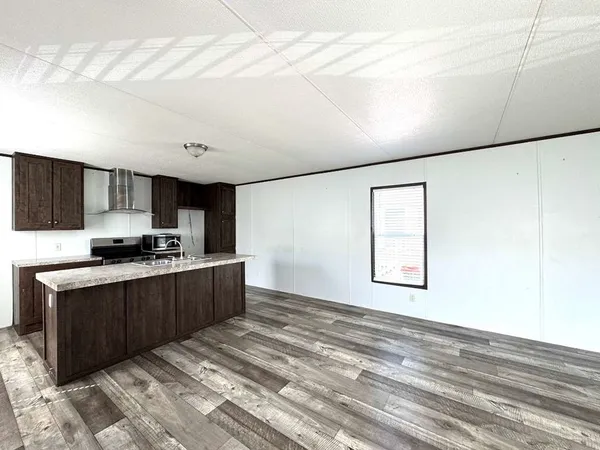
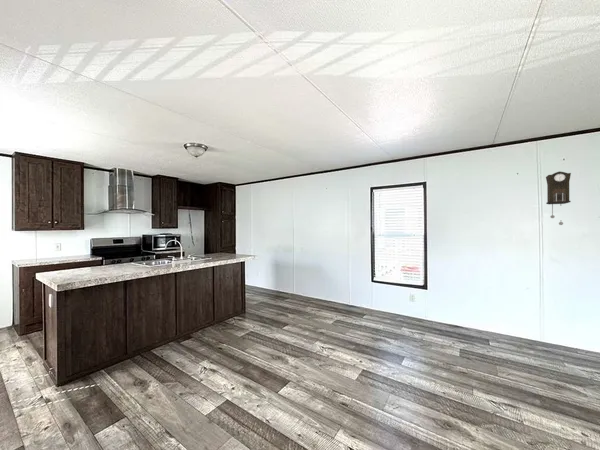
+ pendulum clock (558, 198)
